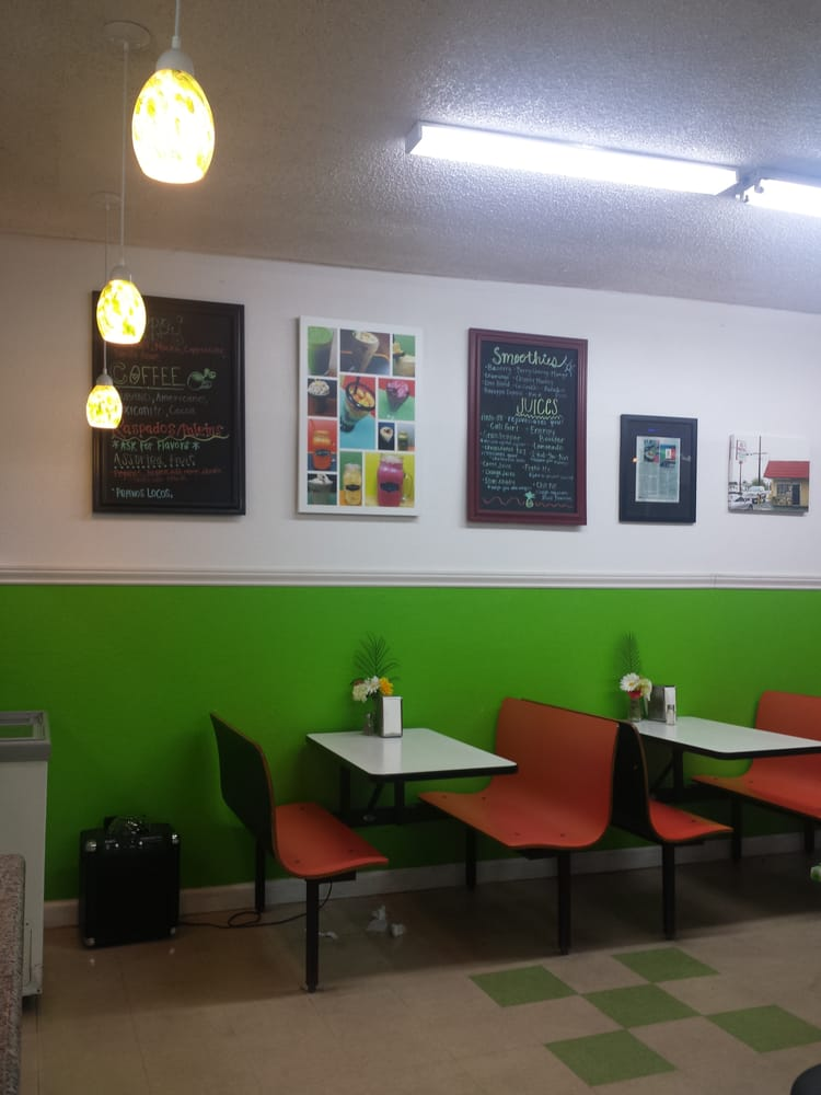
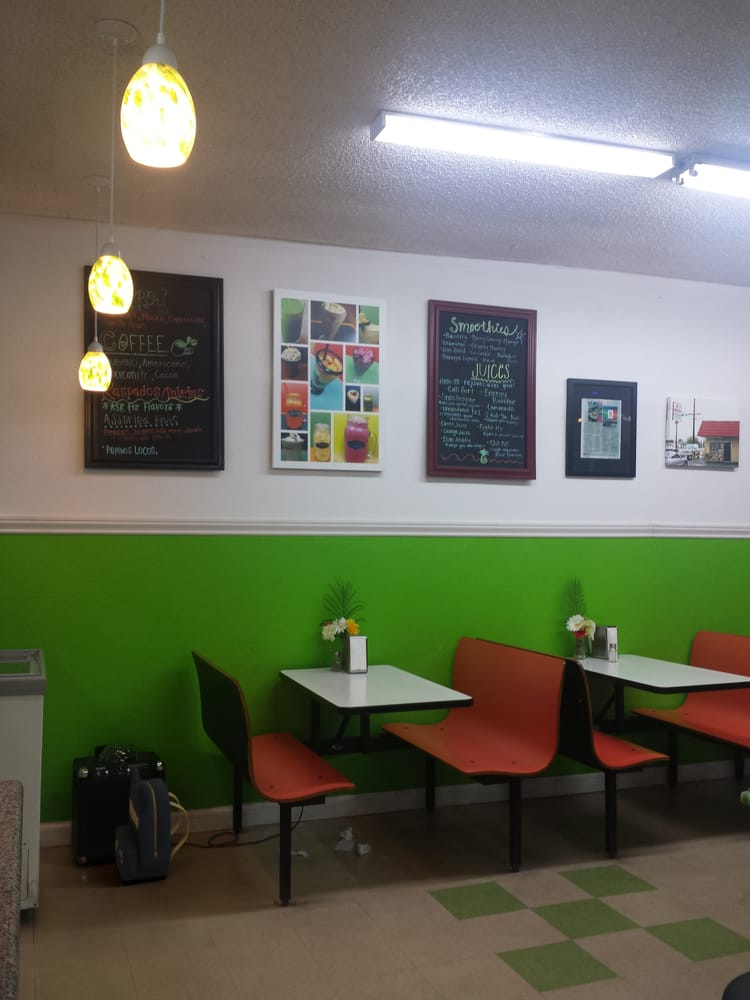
+ backpack (152, 821)
